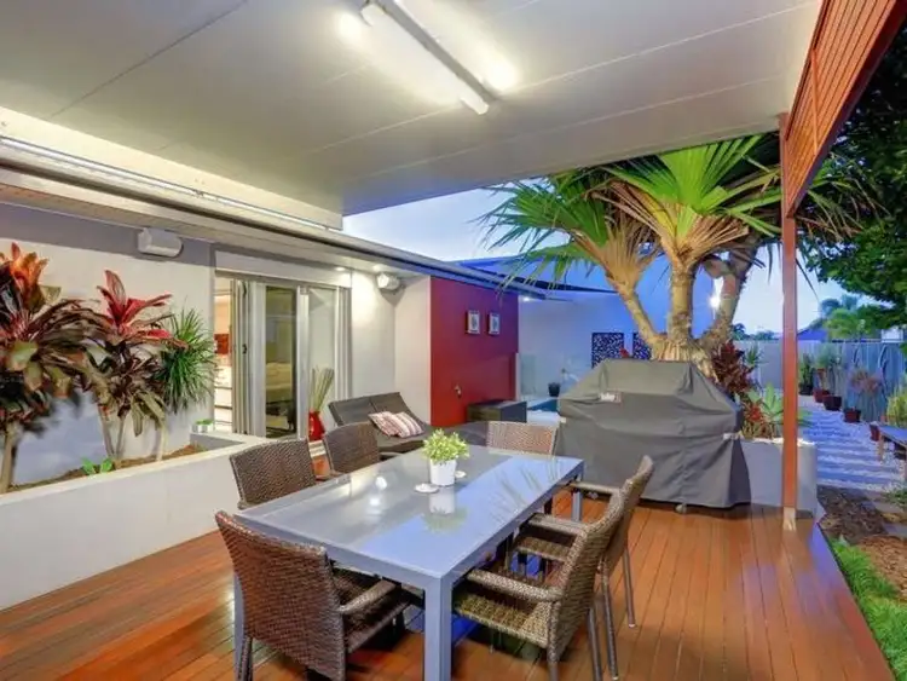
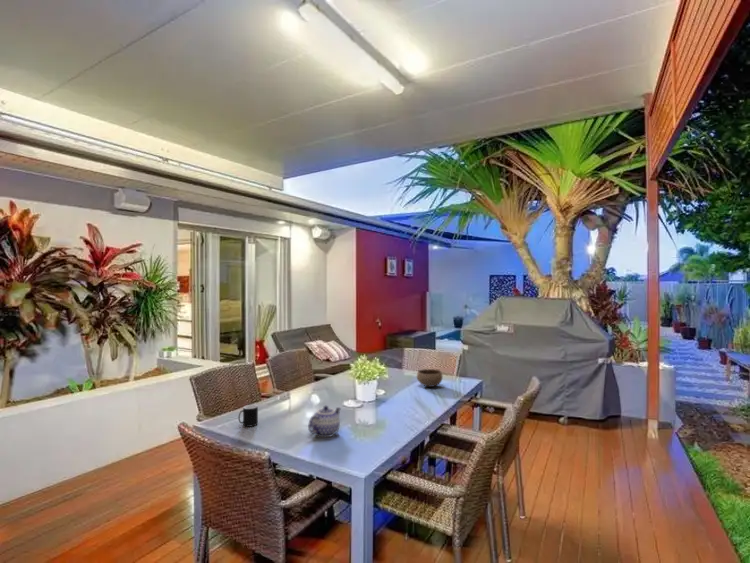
+ teapot (325, 419)
+ cup (247, 416)
+ bowl (429, 378)
